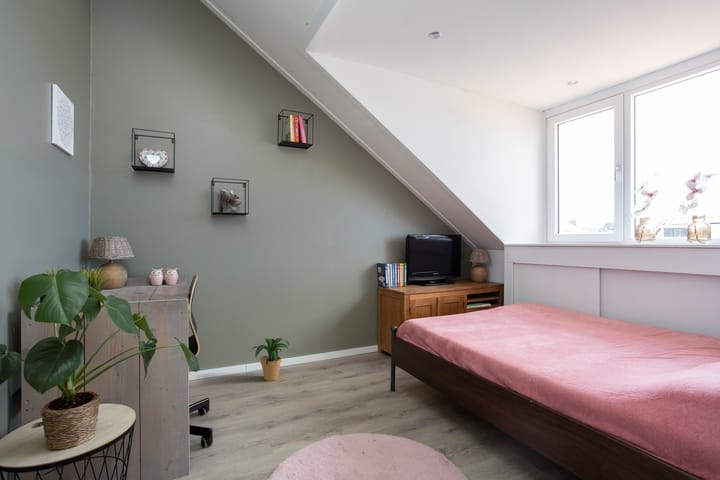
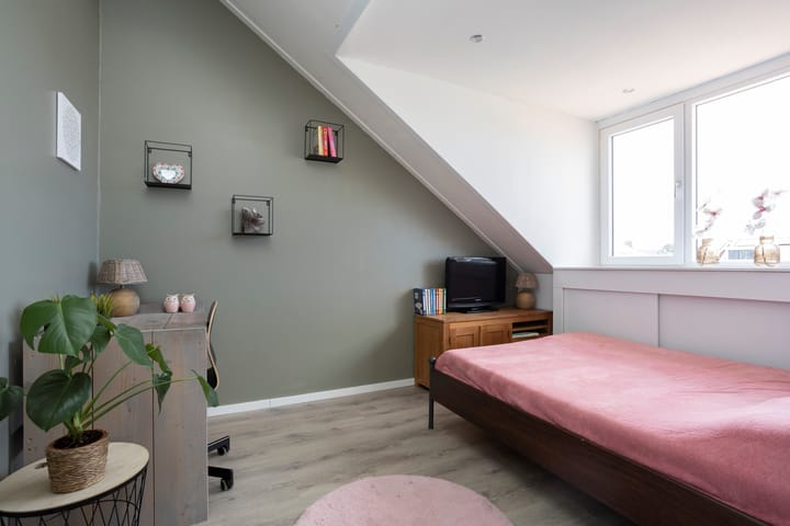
- potted plant (271, 359)
